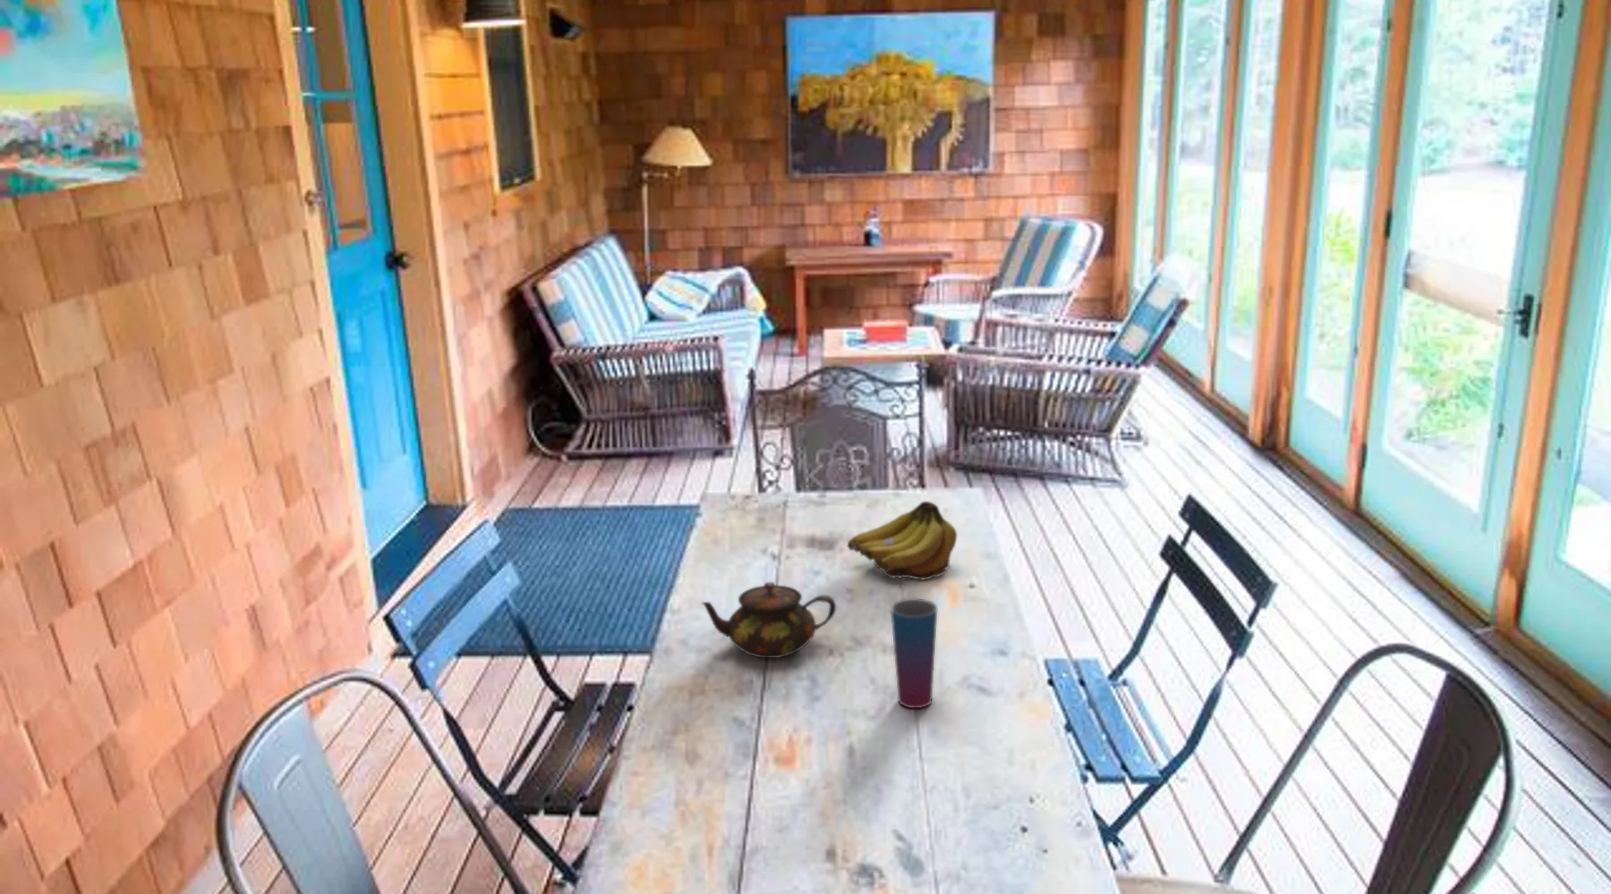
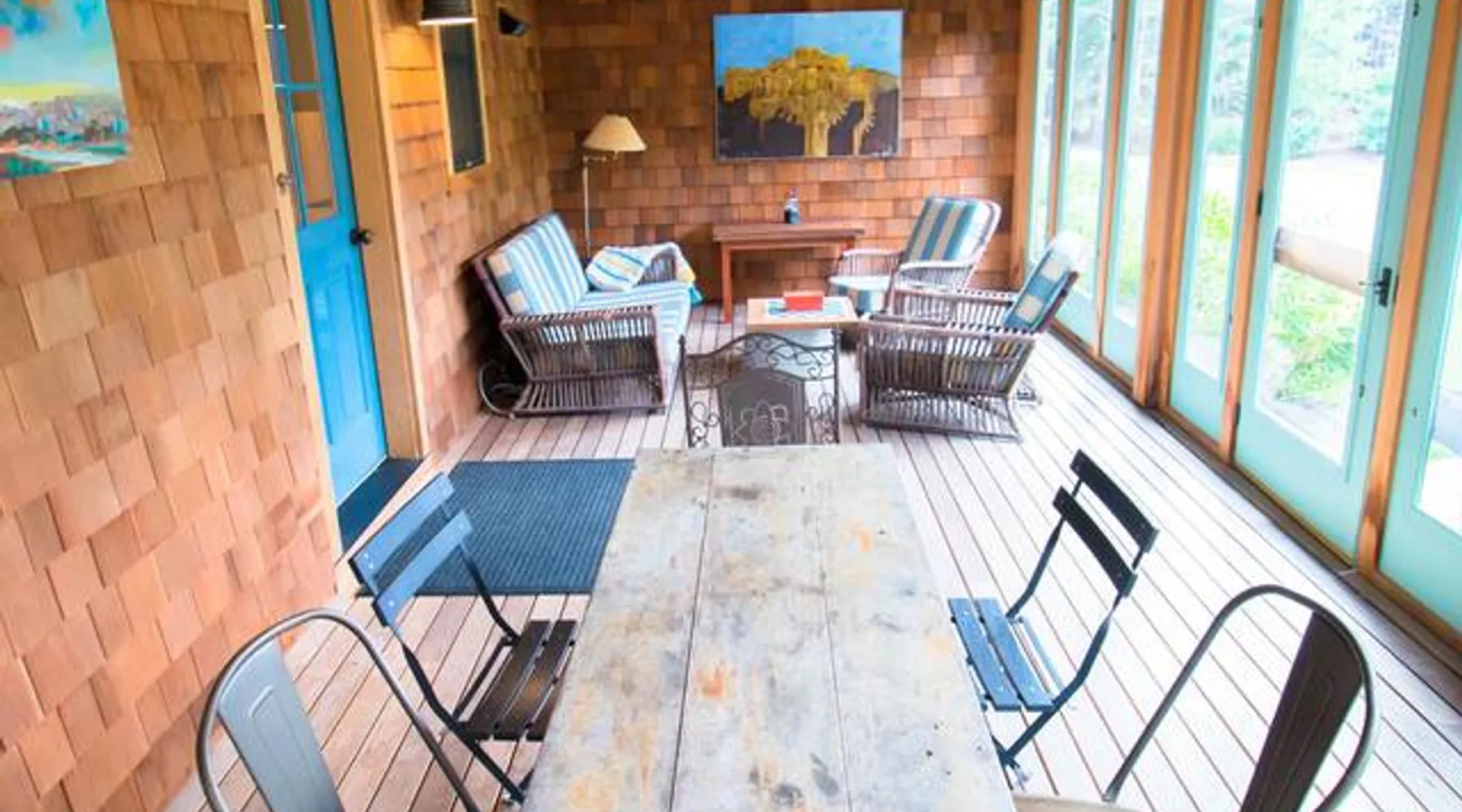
- fruit (900, 536)
- cup (913, 654)
- teapot (769, 614)
